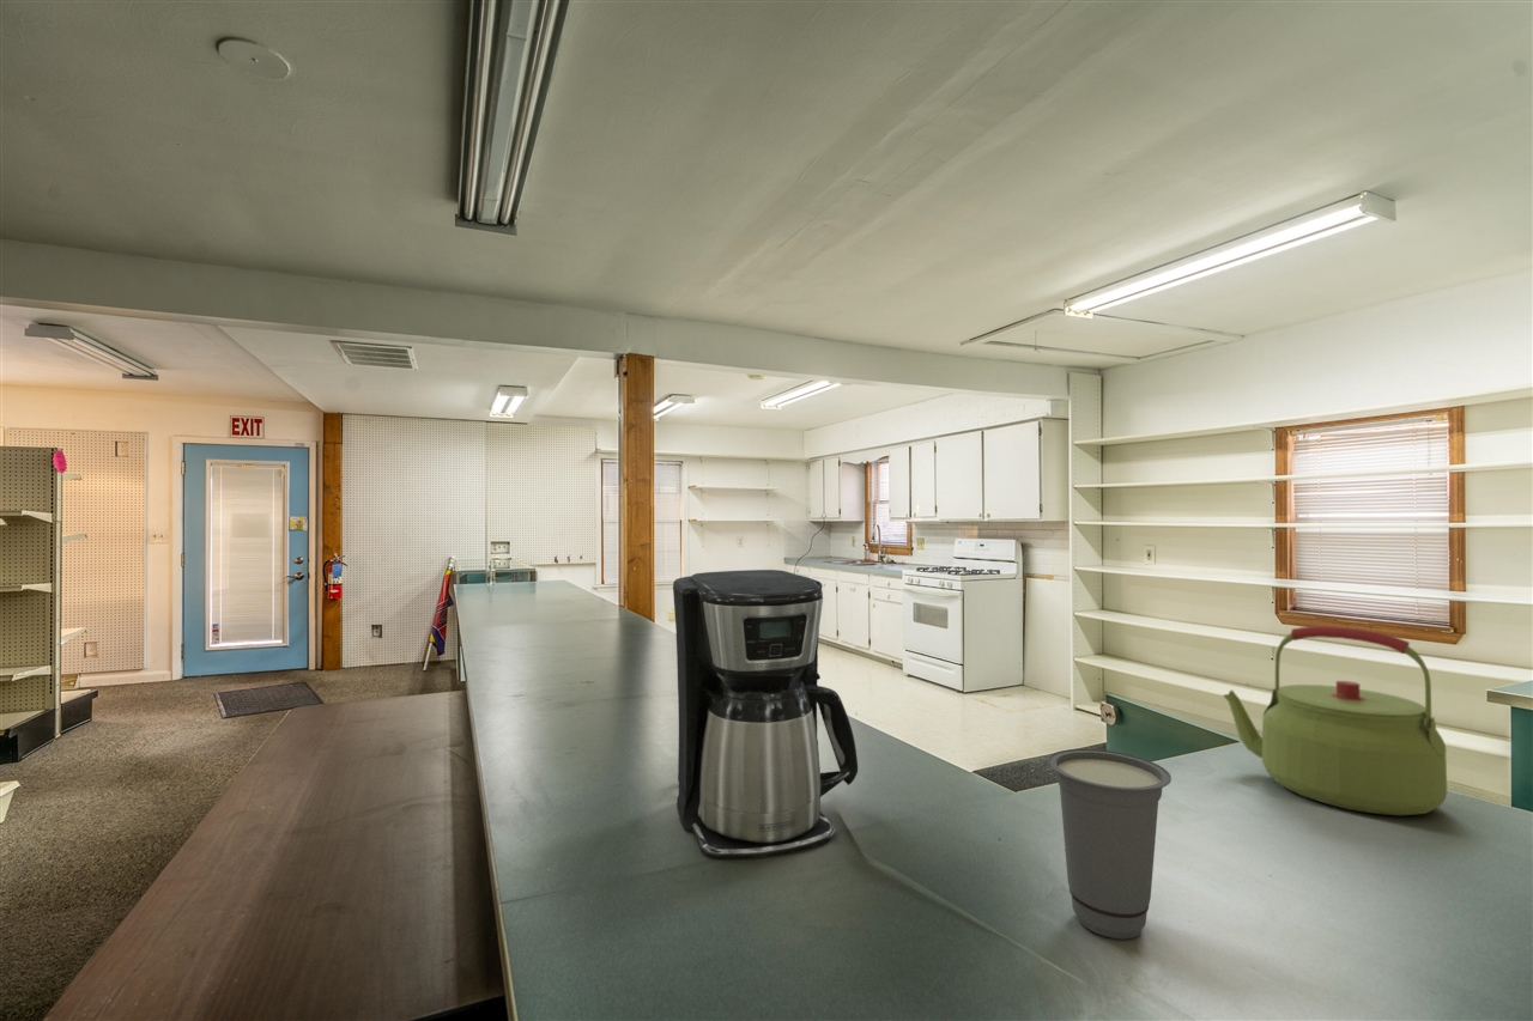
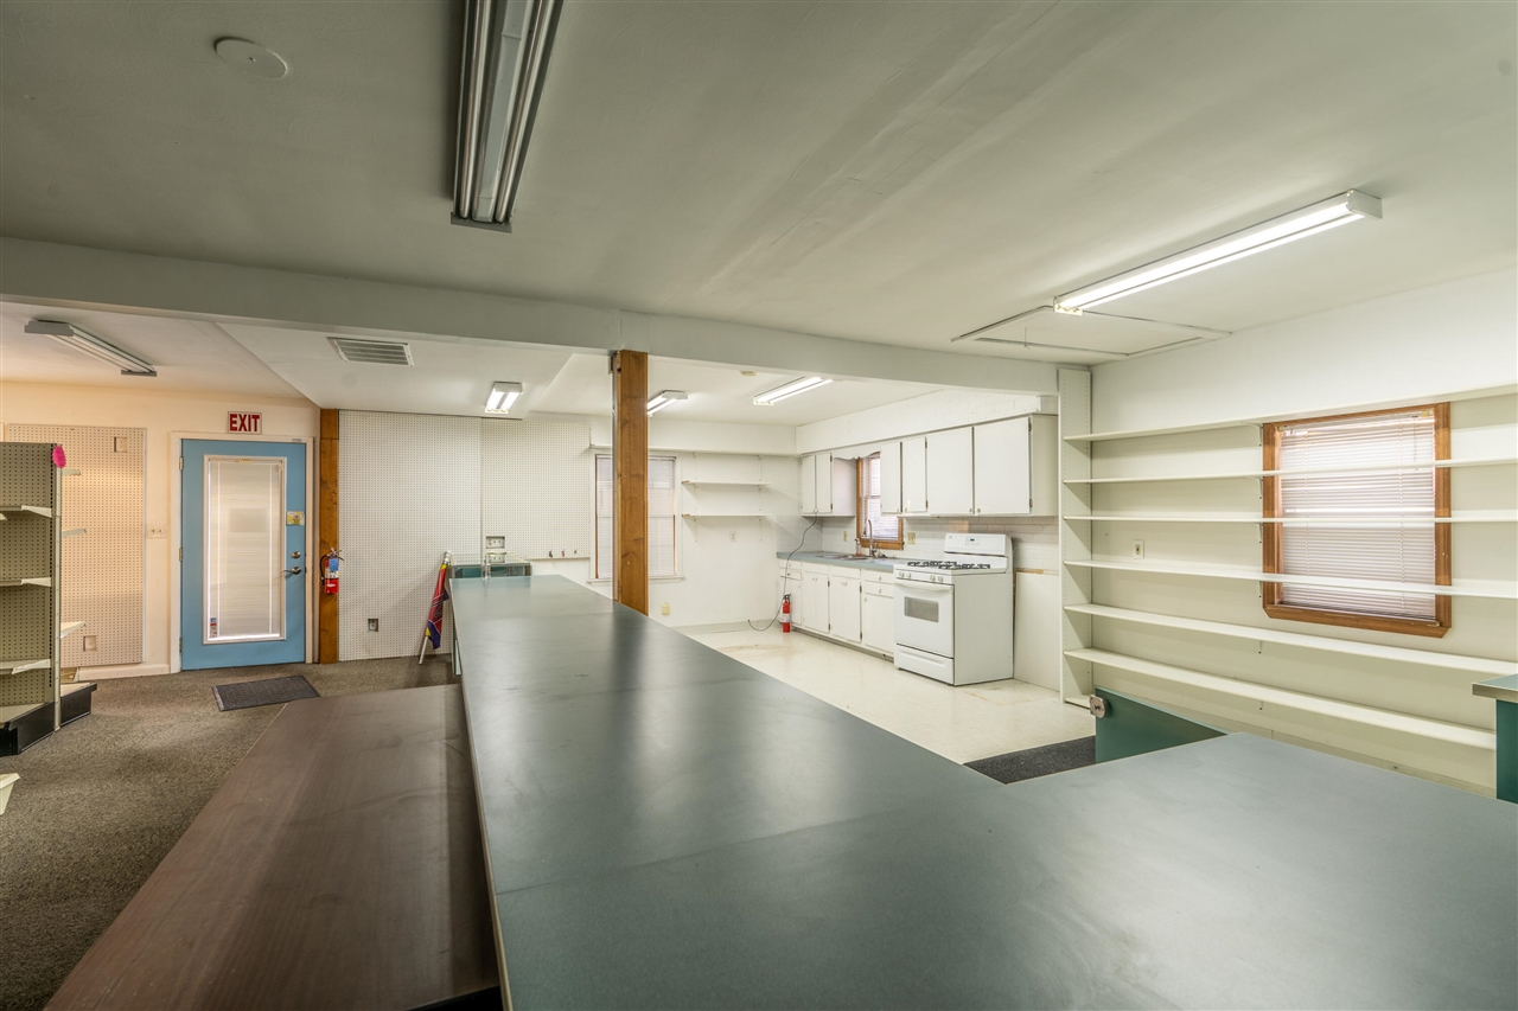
- coffee maker (763, 689)
- cup (1108, 844)
- kettle (1322, 705)
